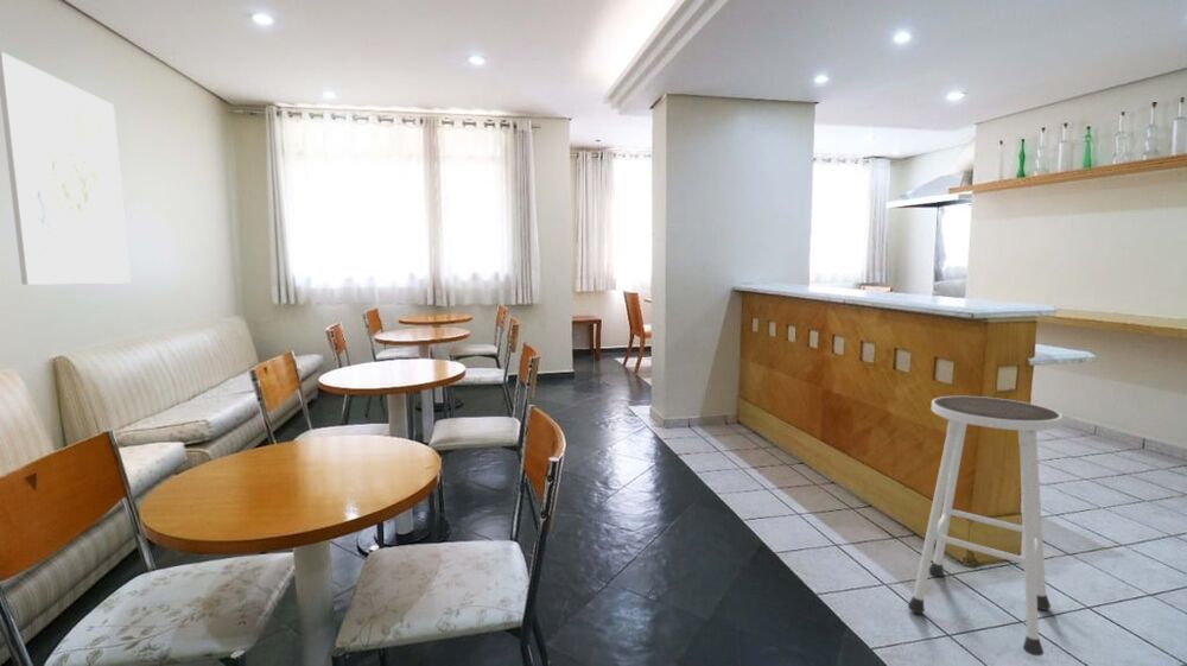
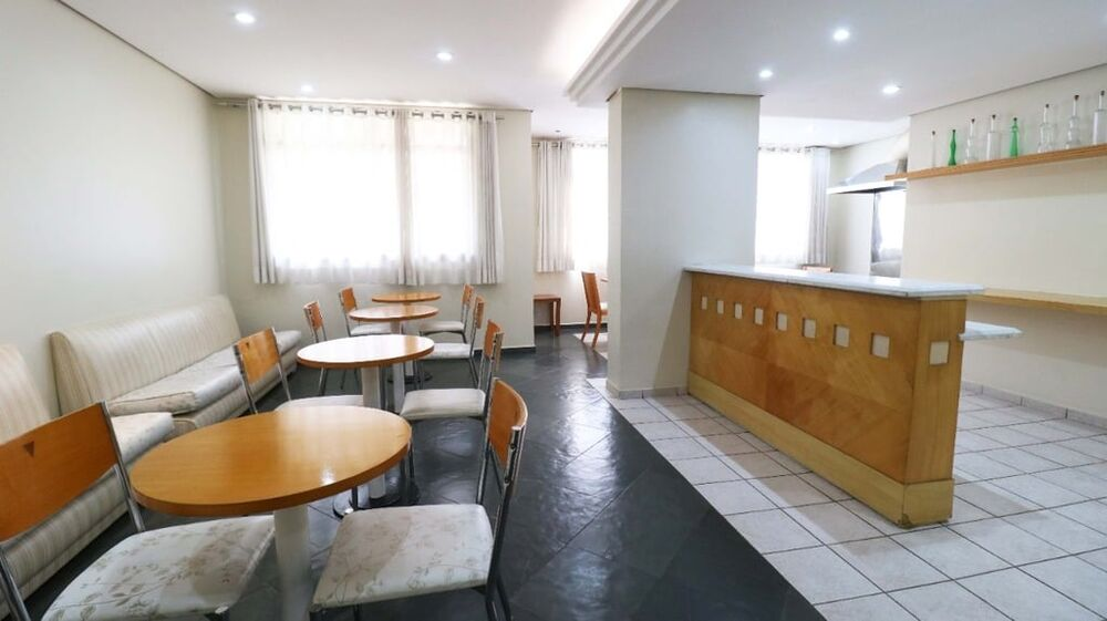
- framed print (72, 184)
- stool (984, 516)
